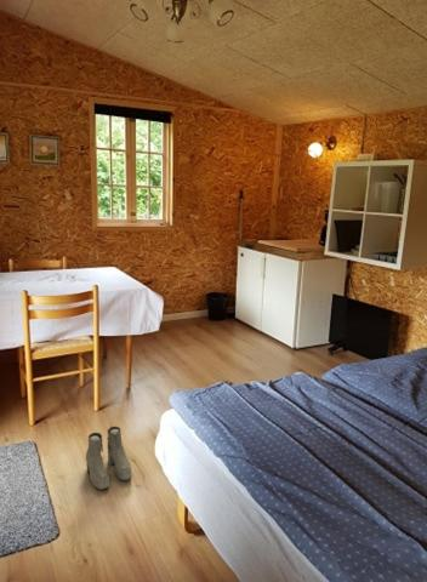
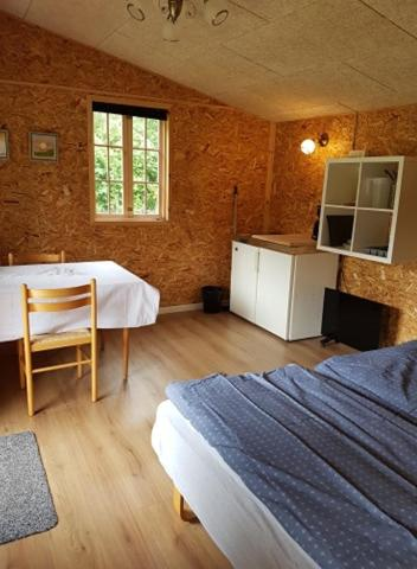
- boots (108, 455)
